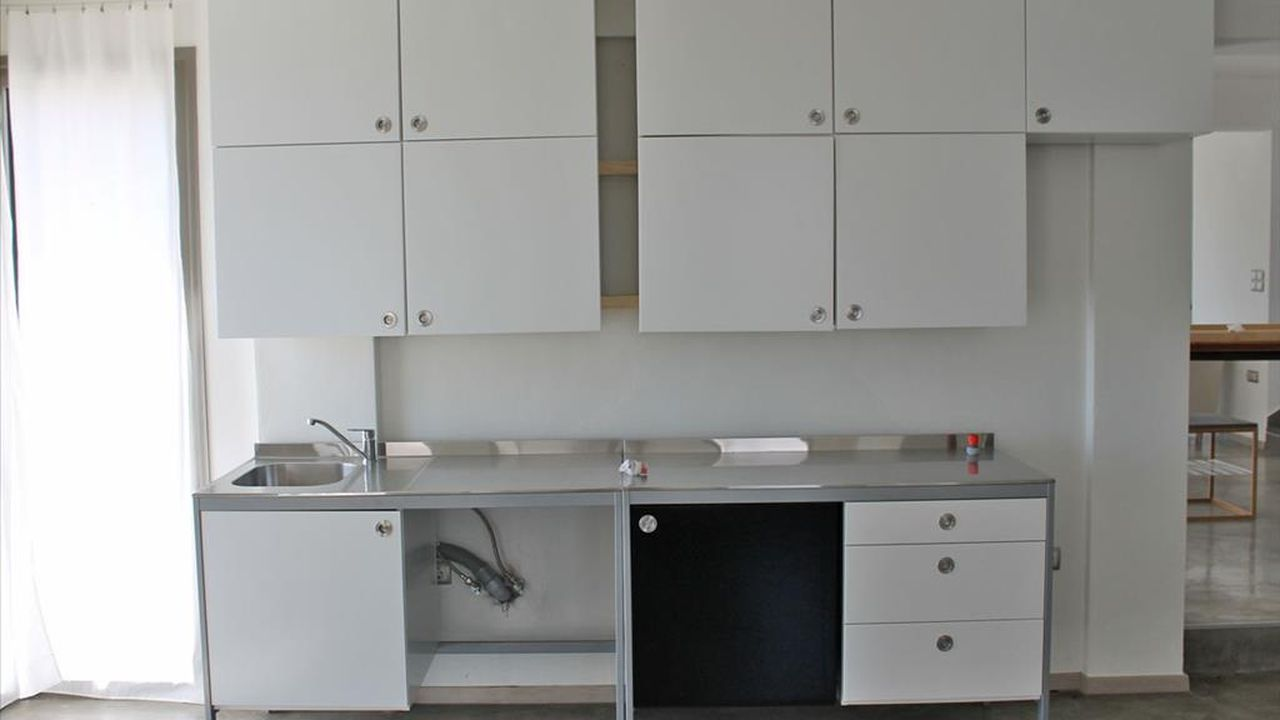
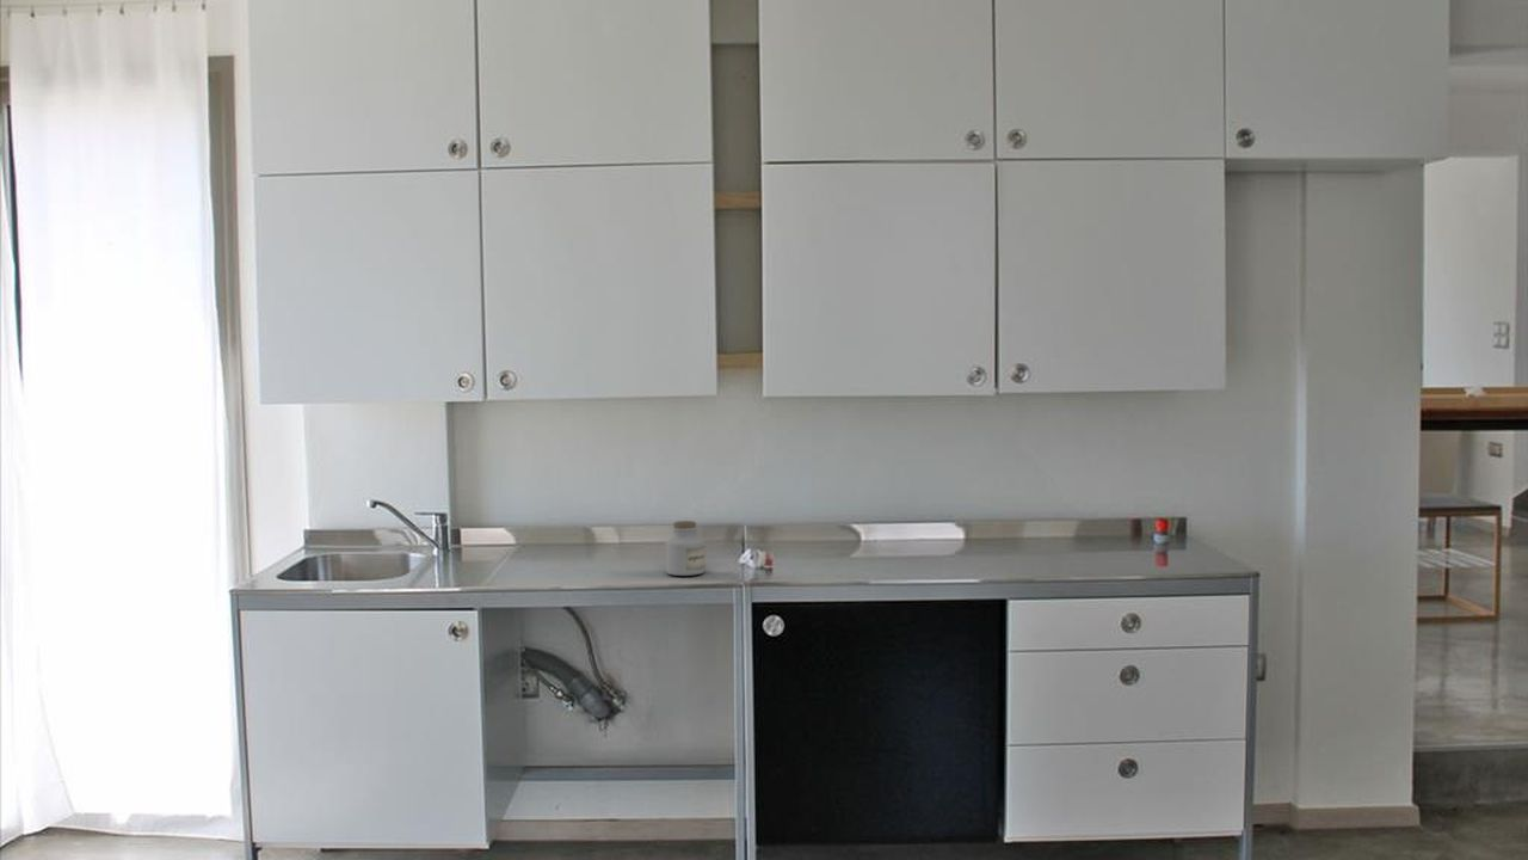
+ jar (685, 547)
